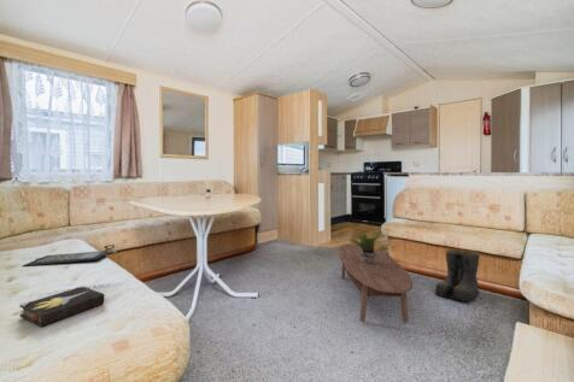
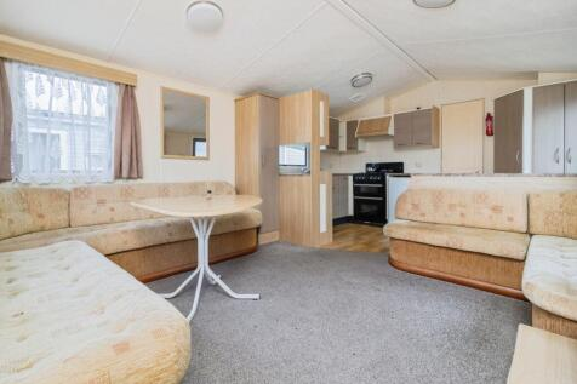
- boots (457, 272)
- hardback book (64, 302)
- potted plant (368, 247)
- coffee table (368, 278)
- clutch bag (75, 255)
